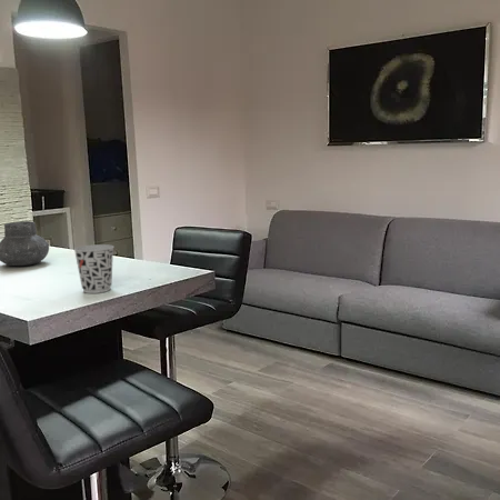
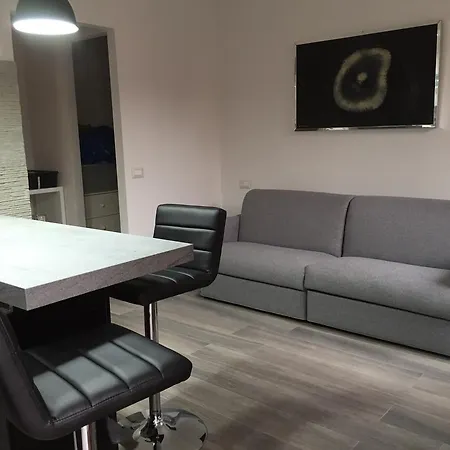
- cup (96, 269)
- vase (21, 243)
